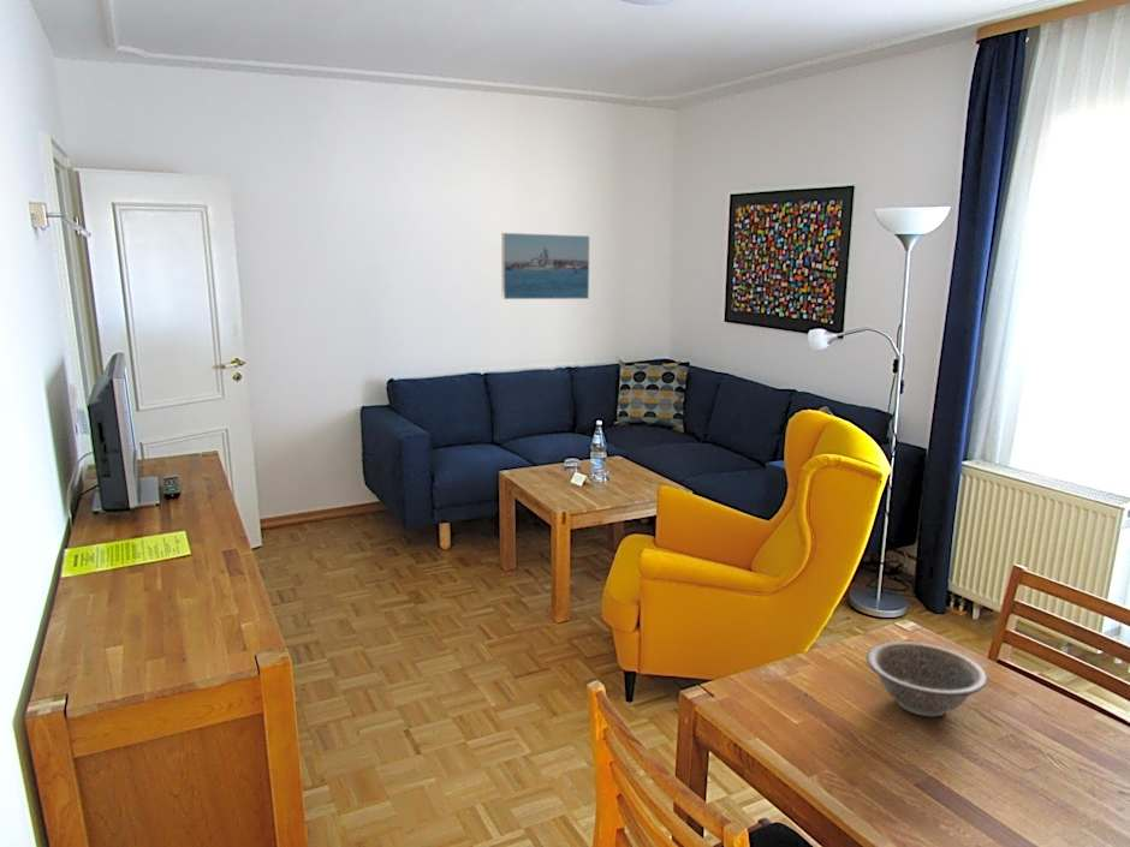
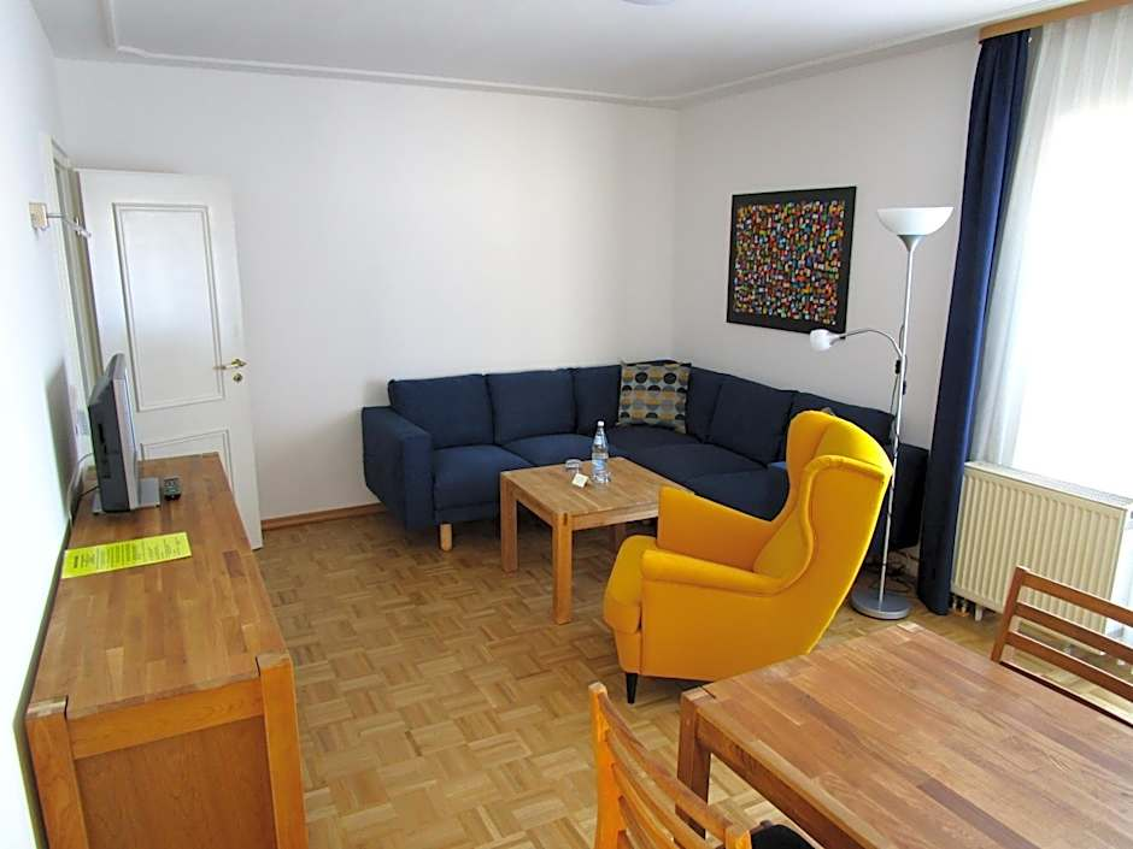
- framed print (546, 267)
- decorative bowl (923, 685)
